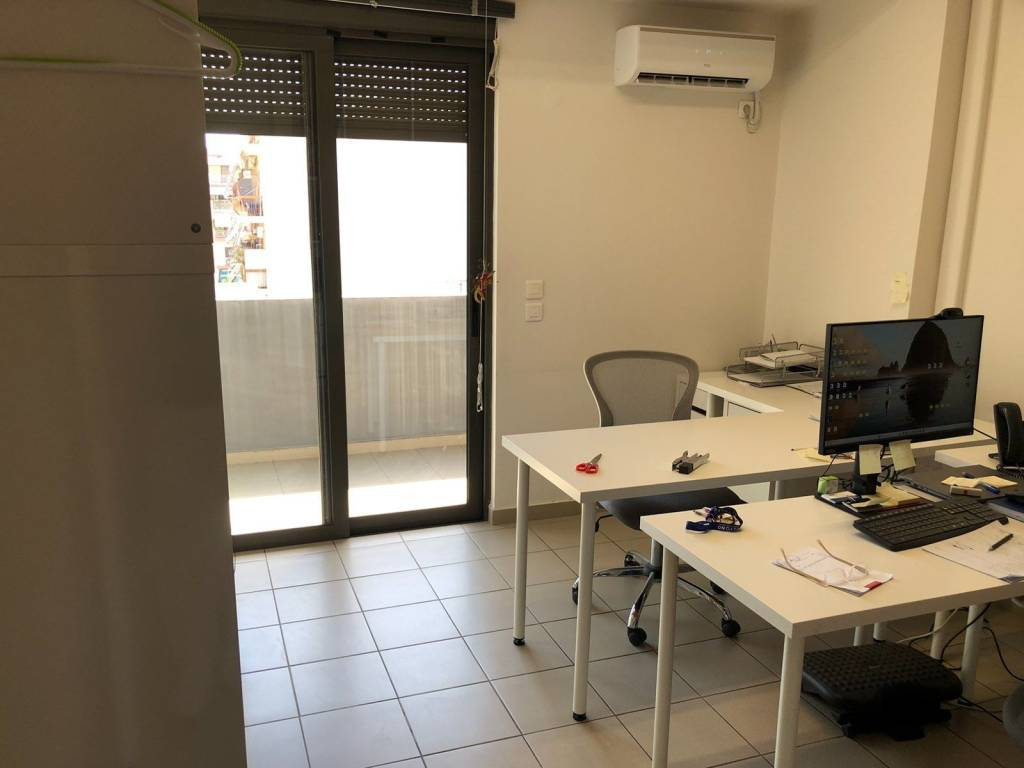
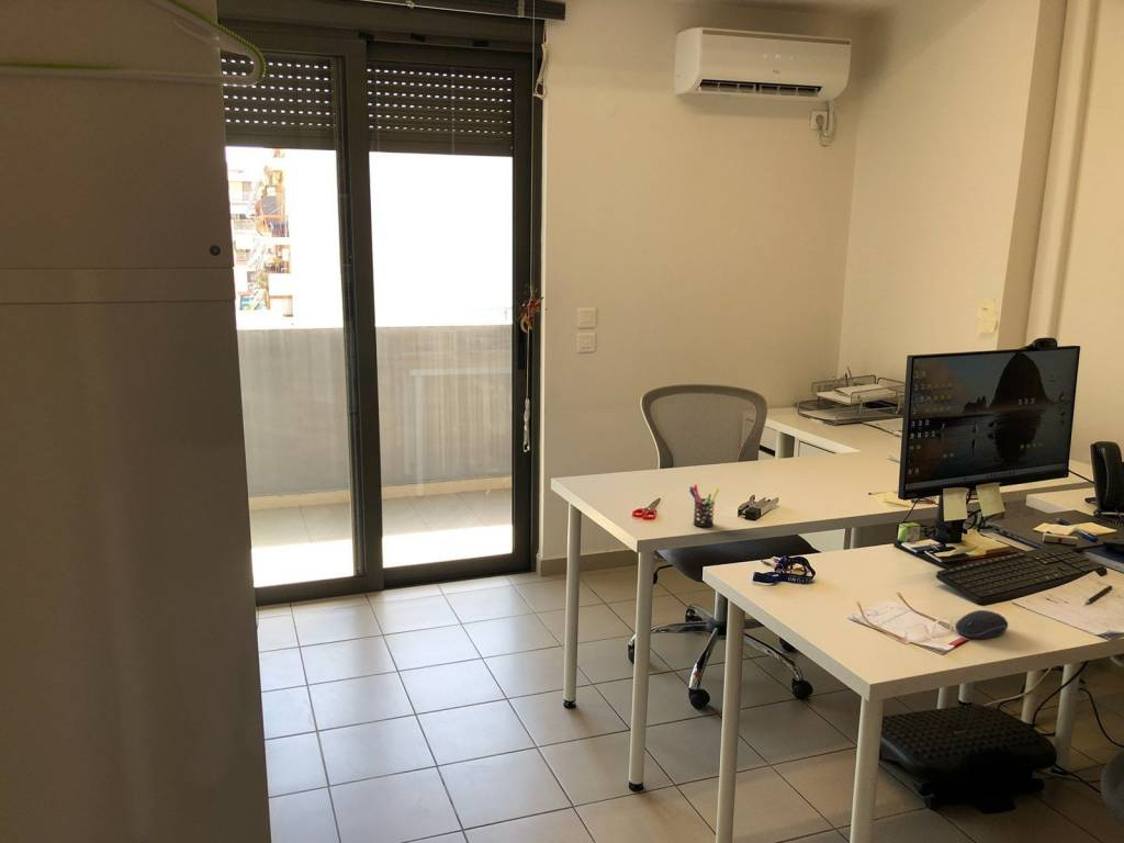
+ pen holder (704, 505)
+ computer mouse (981, 622)
